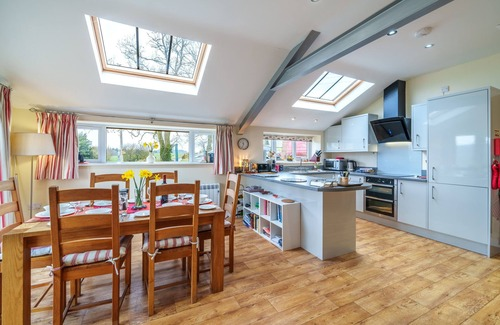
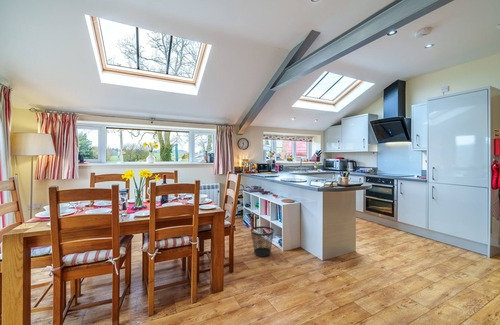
+ wastebasket (261, 241)
